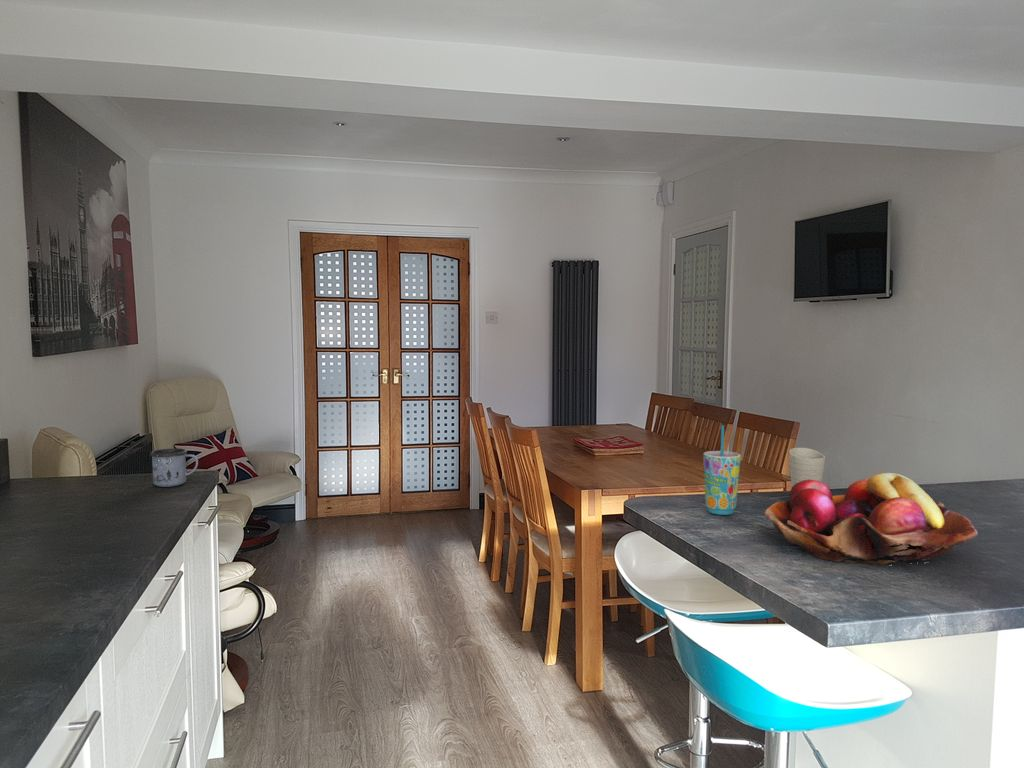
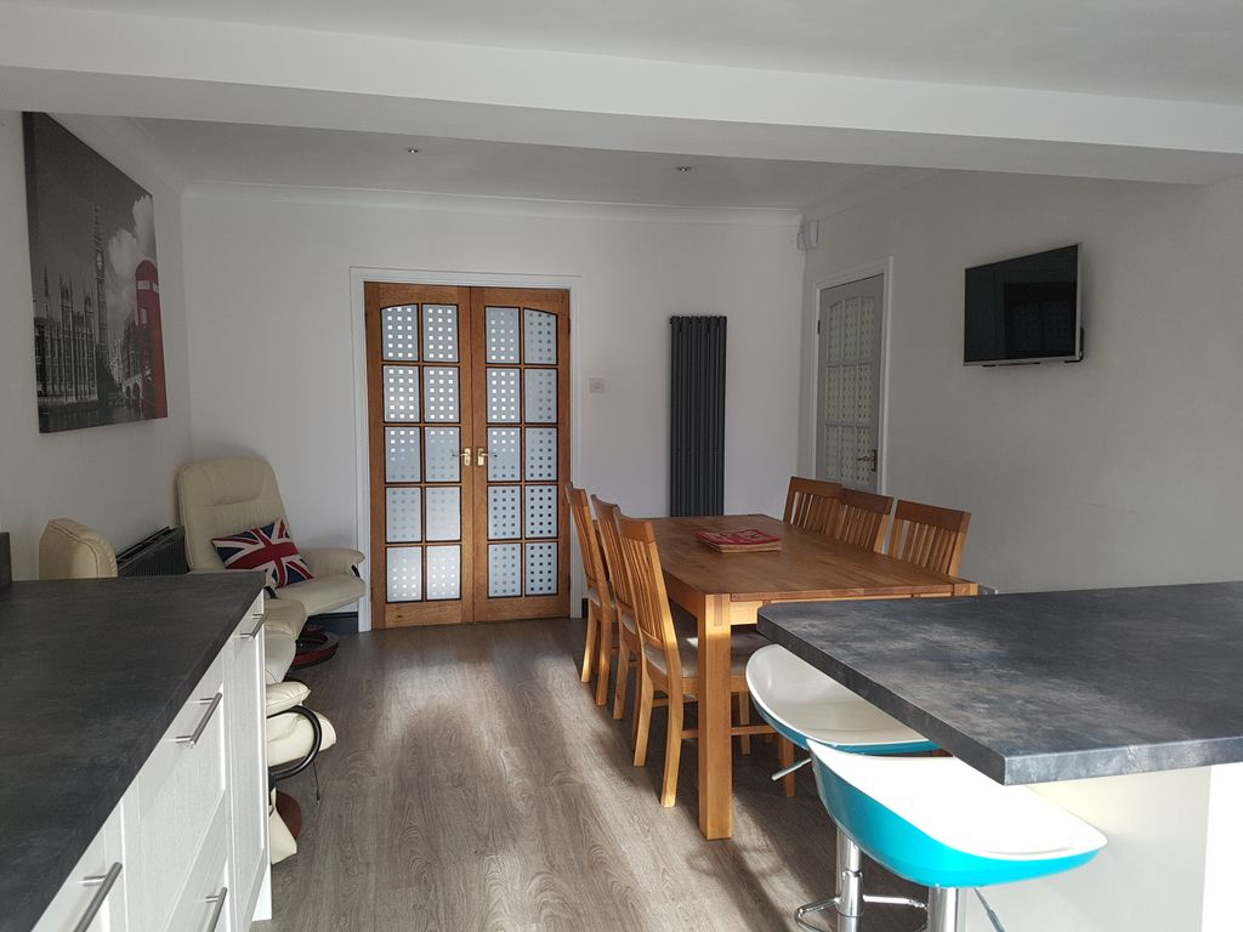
- mug (174, 467)
- cup (721, 468)
- fruit basket (870, 514)
- cup (806, 477)
